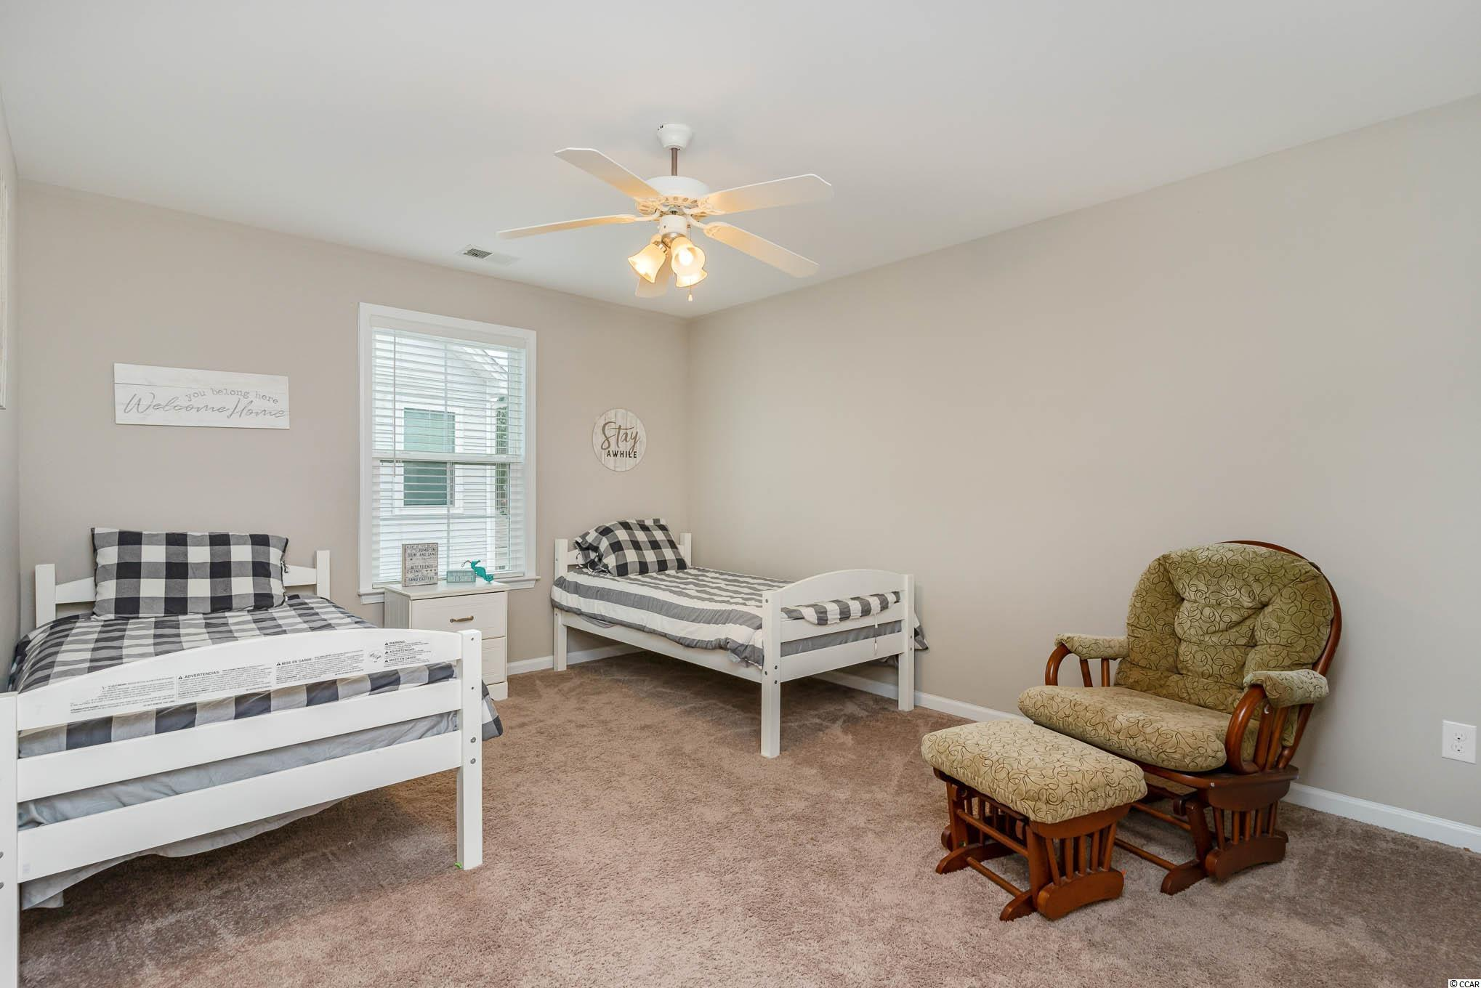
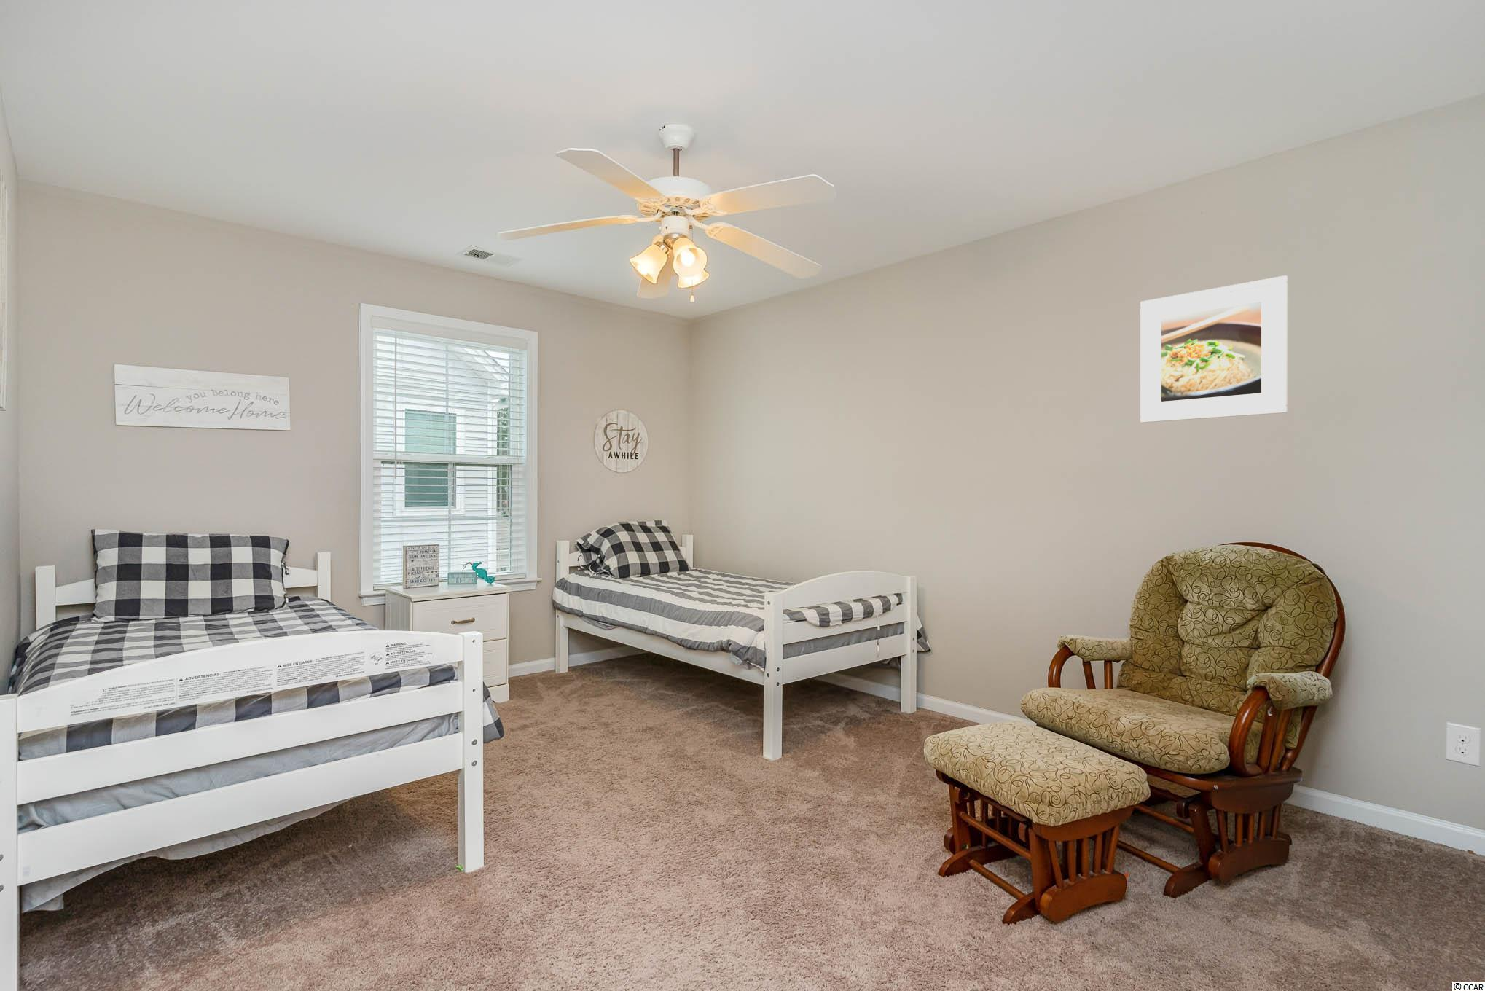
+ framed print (1210, 354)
